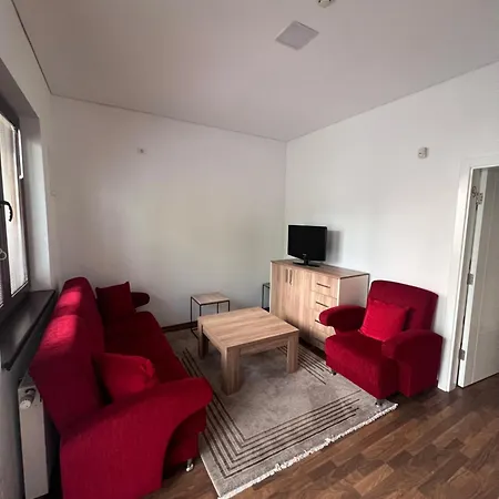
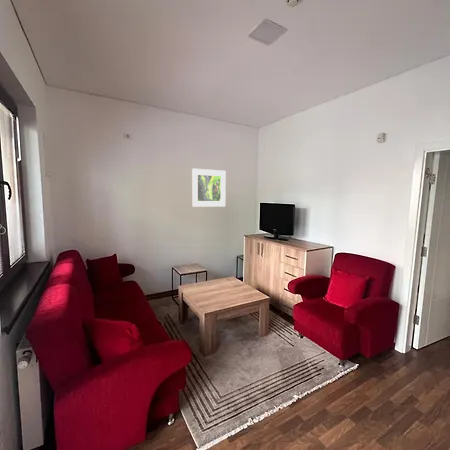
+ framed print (209, 188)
